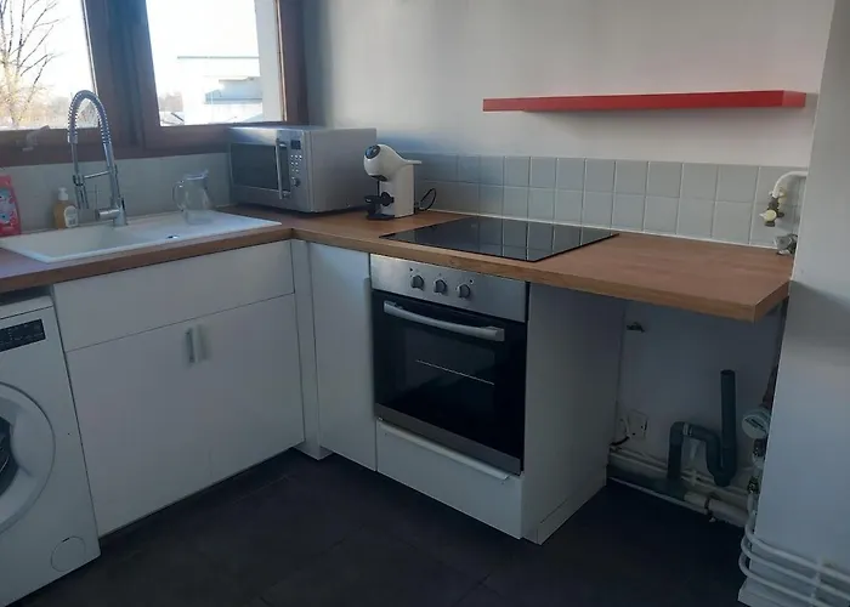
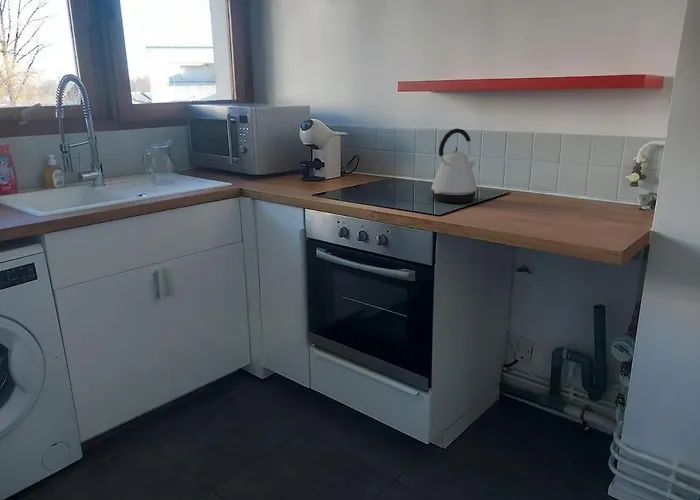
+ kettle (456, 164)
